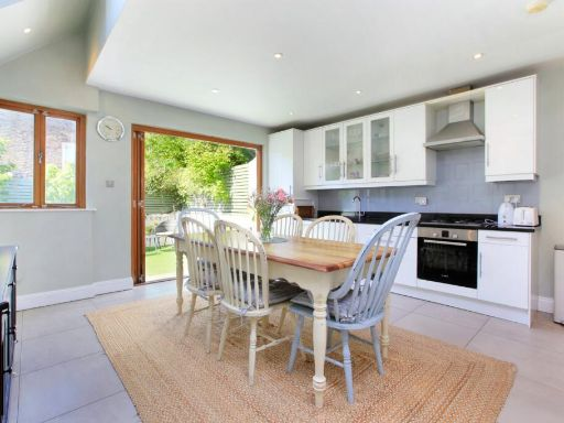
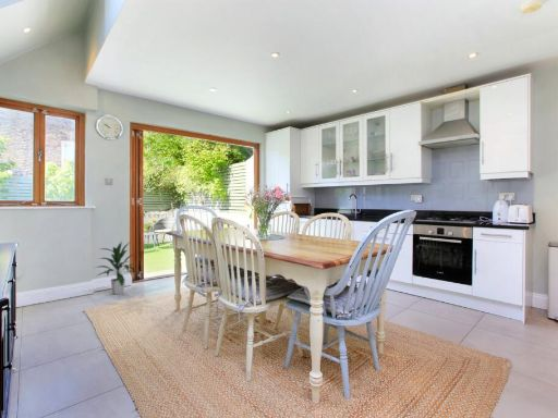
+ indoor plant (117, 267)
